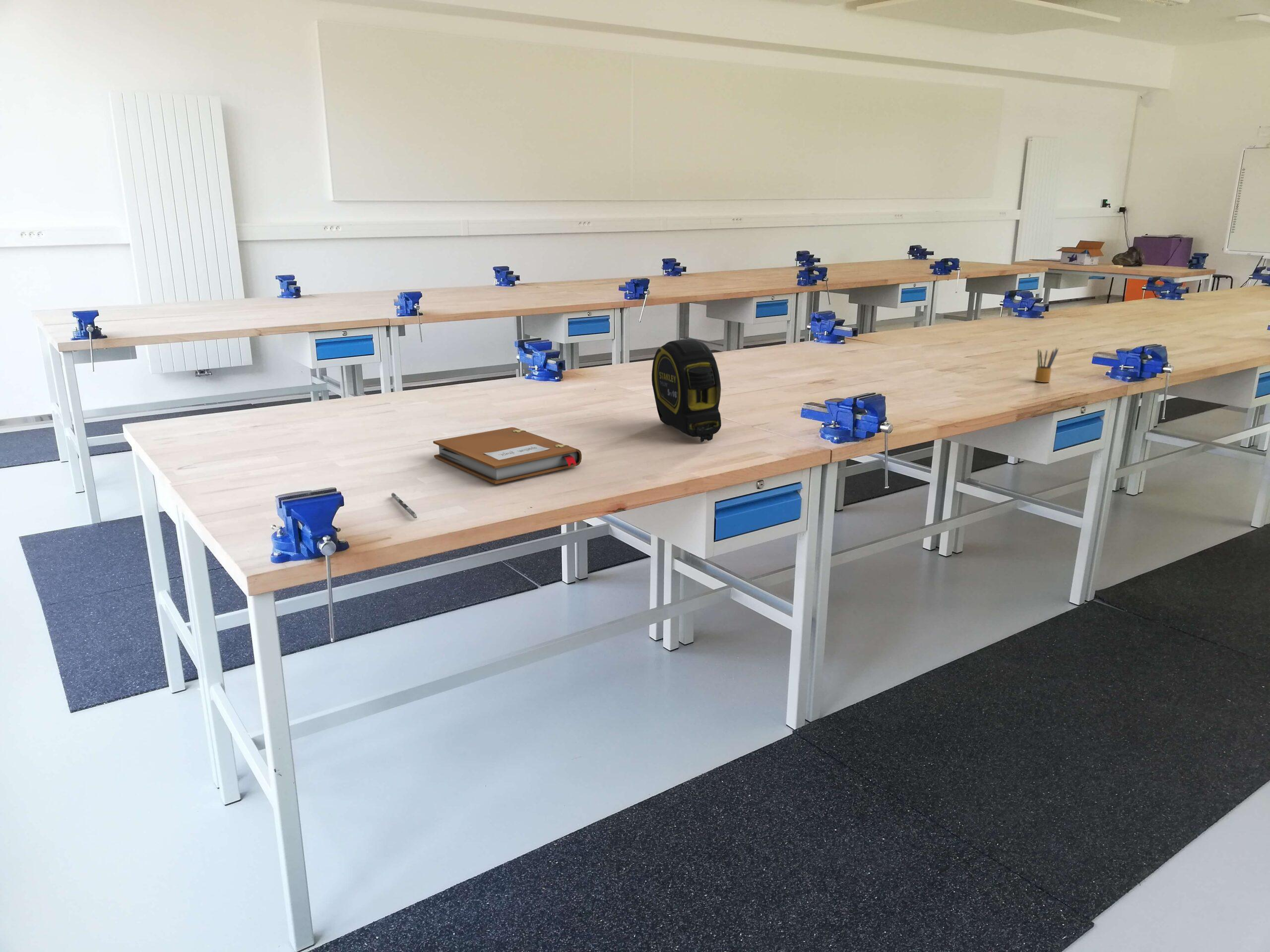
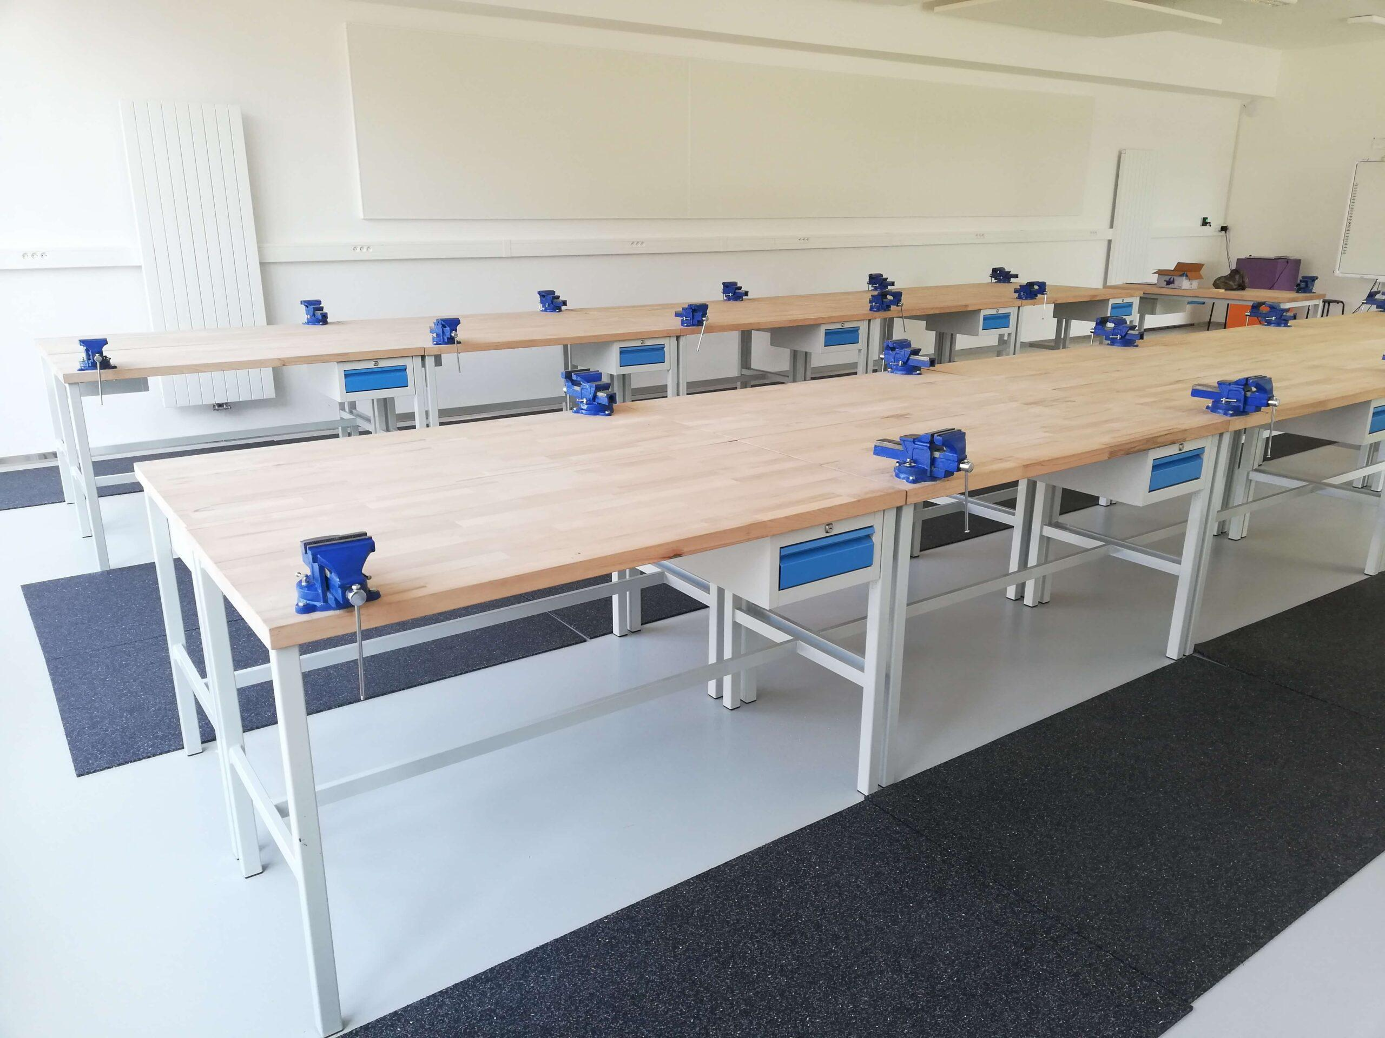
- pencil box (1044, 364)
- tape measure (686, 386)
- notebook (508, 453)
- pen (403, 504)
